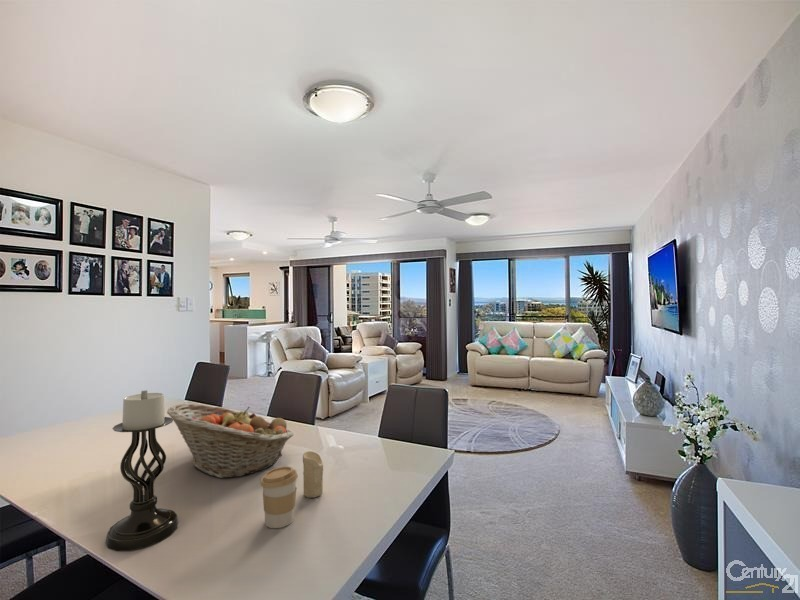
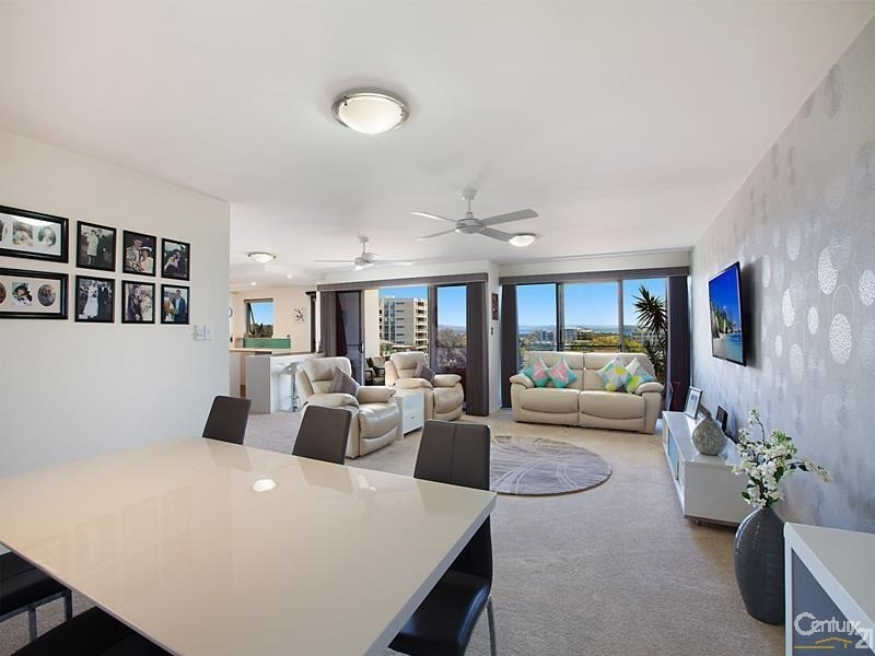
- candle holder (143, 461)
- fruit basket (231, 431)
- coffee cup (279, 495)
- candle (313, 473)
